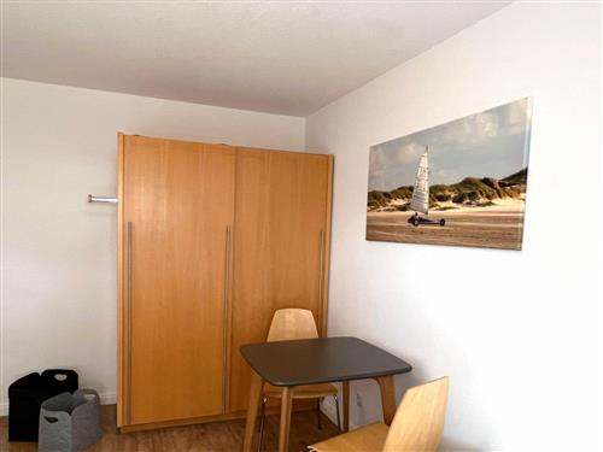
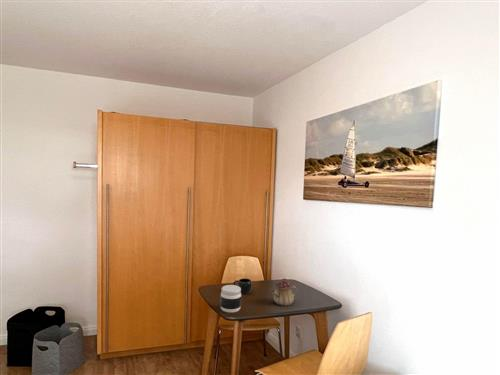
+ mug (243, 285)
+ jar (230, 298)
+ teapot (285, 290)
